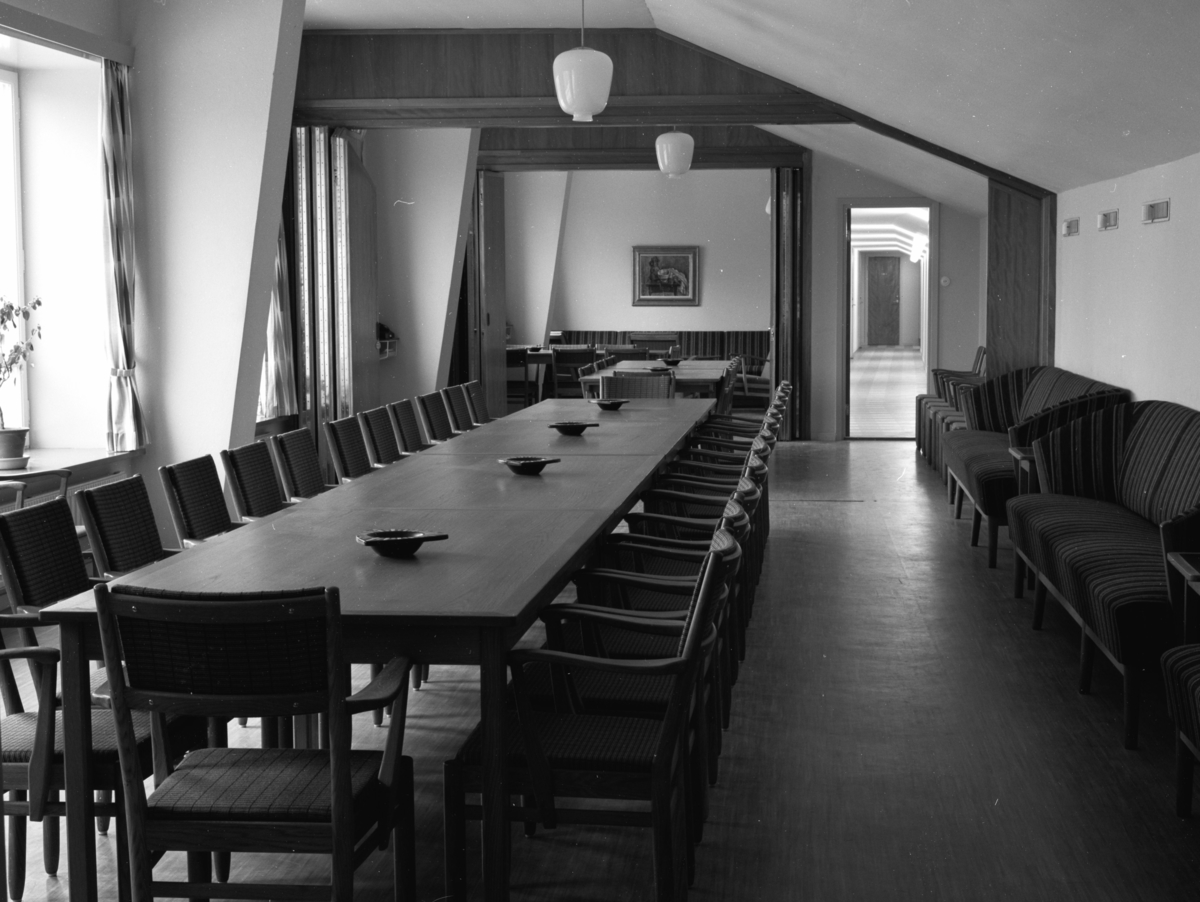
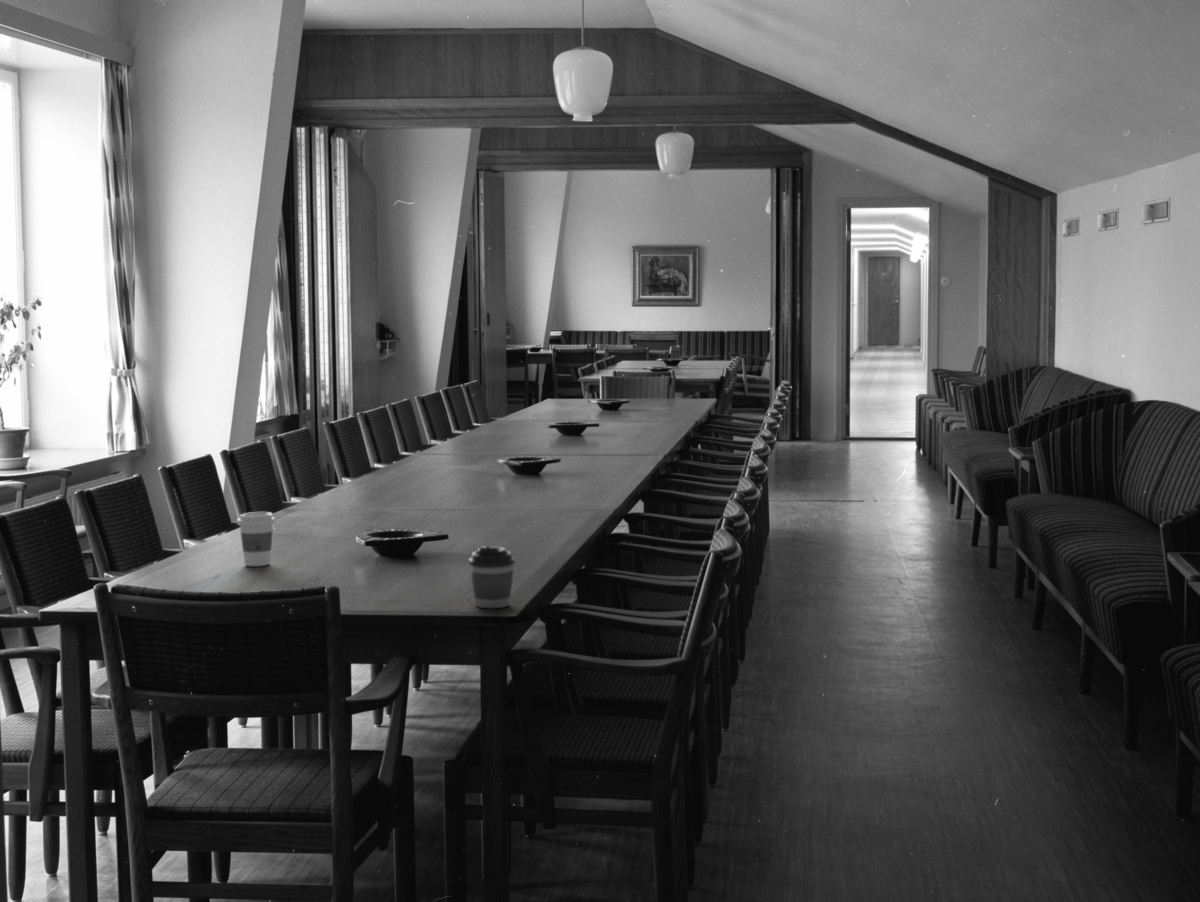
+ coffee cup (256, 539)
+ coffee cup (492, 575)
